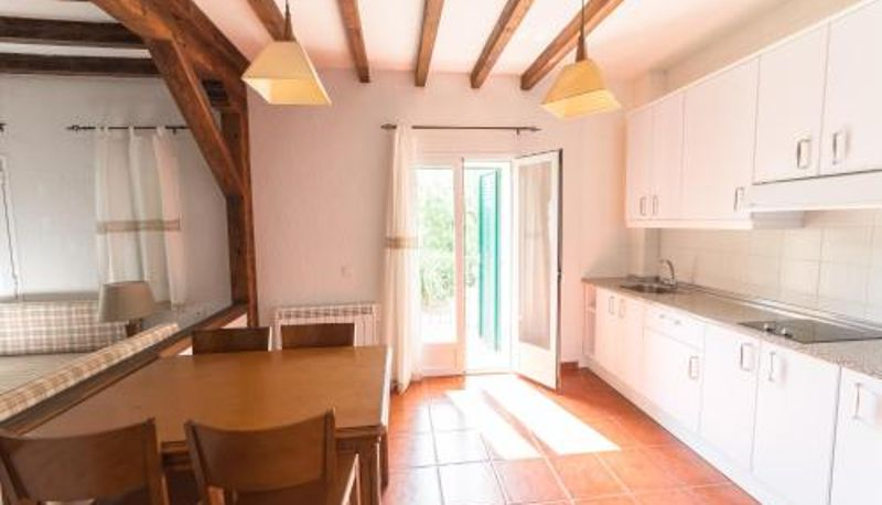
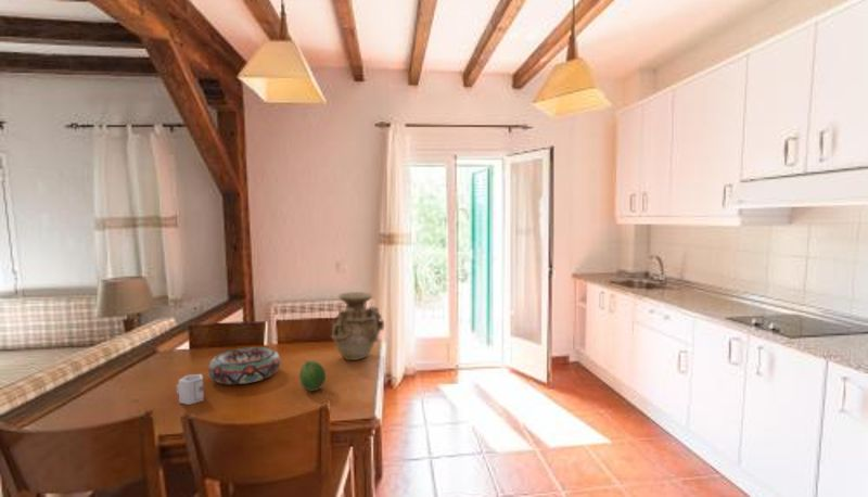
+ vase (355, 326)
+ fruit (312, 374)
+ decorative bowl (245, 365)
+ cup (190, 388)
